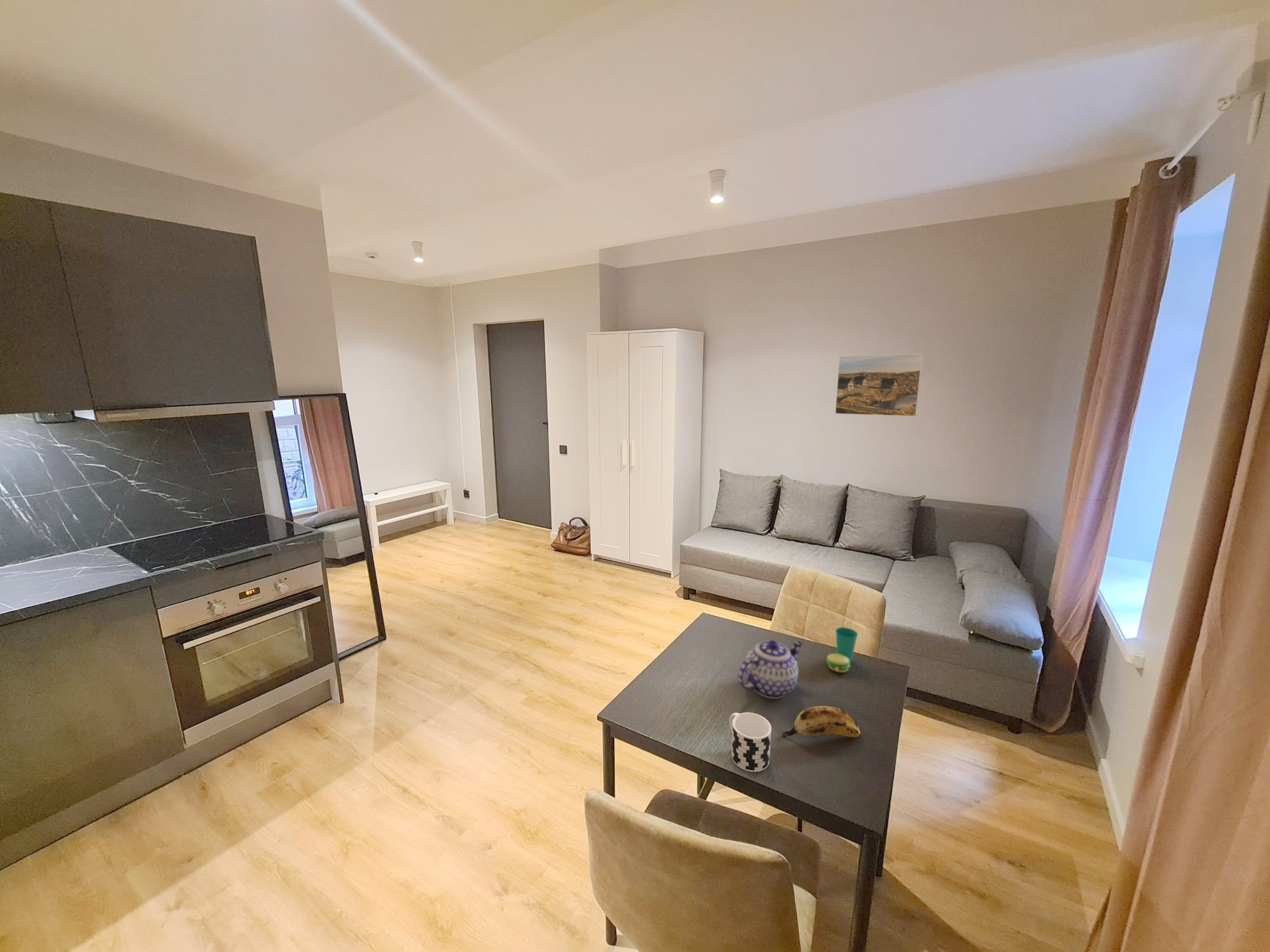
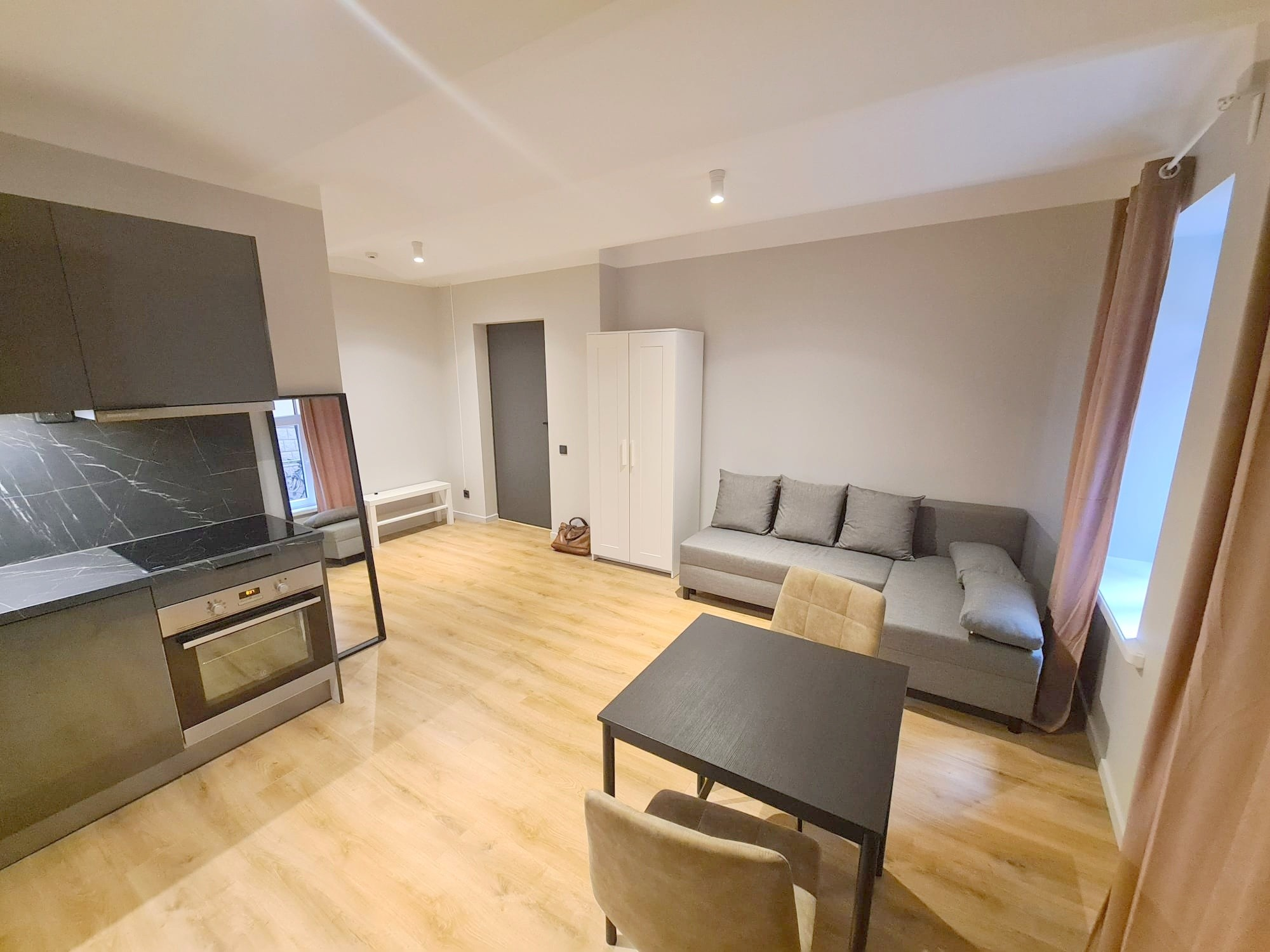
- cup (842, 650)
- banana (824, 724)
- teapot (771, 664)
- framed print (876, 385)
- cup (746, 737)
